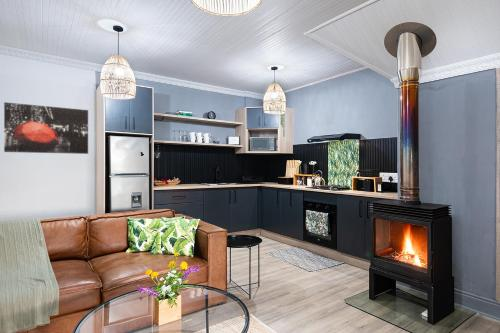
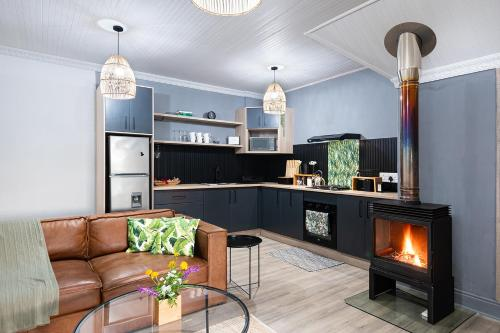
- wall art (48, 129)
